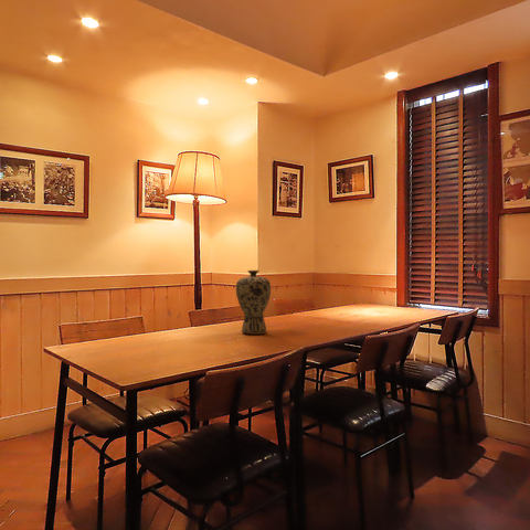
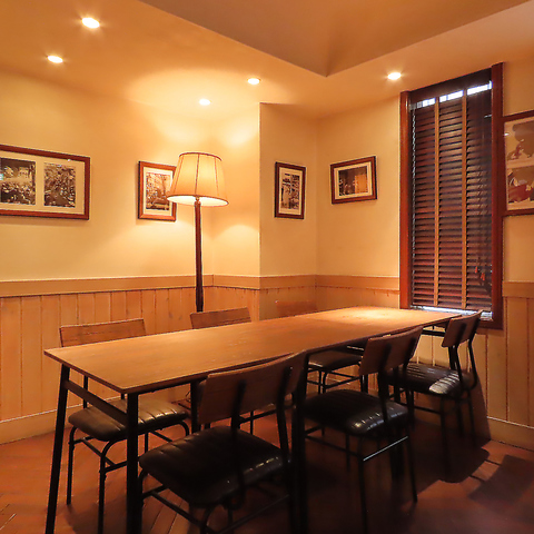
- vase (253, 300)
